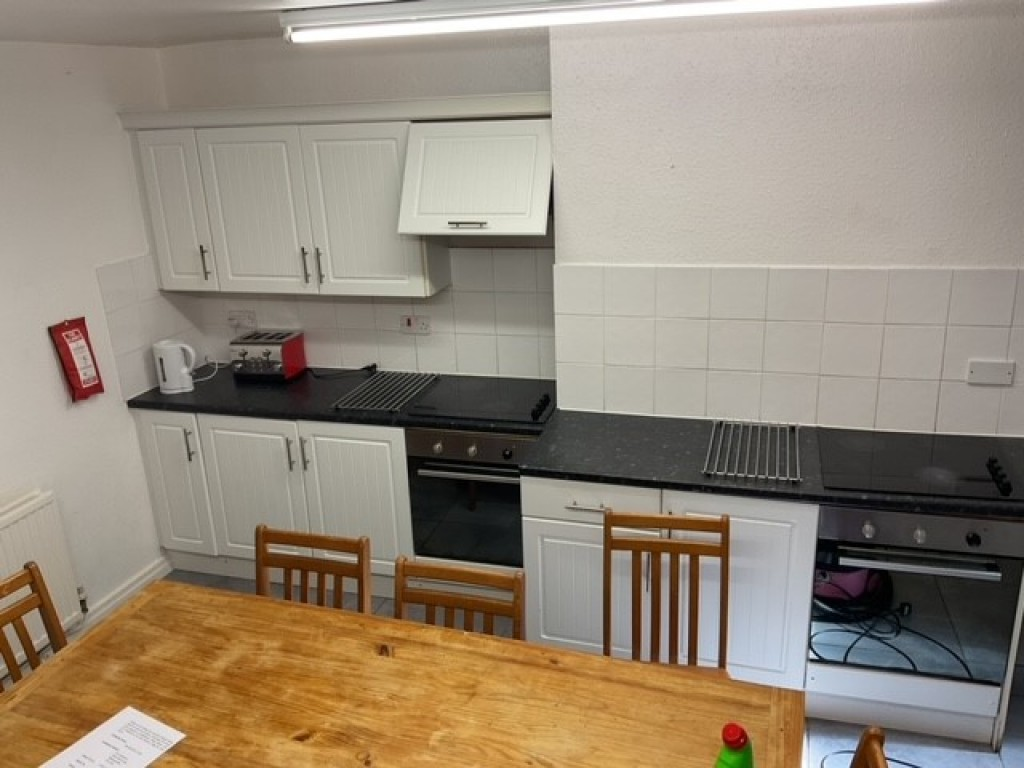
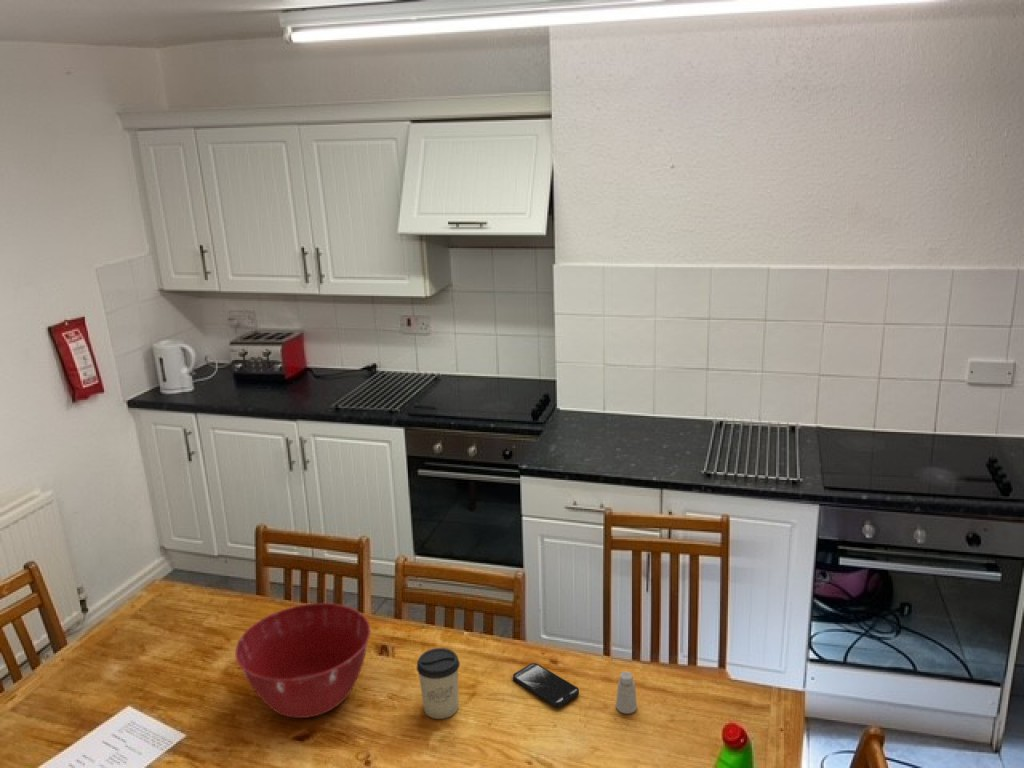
+ saltshaker (626, 691)
+ mixing bowl (307, 668)
+ smartphone (545, 684)
+ cup (439, 683)
